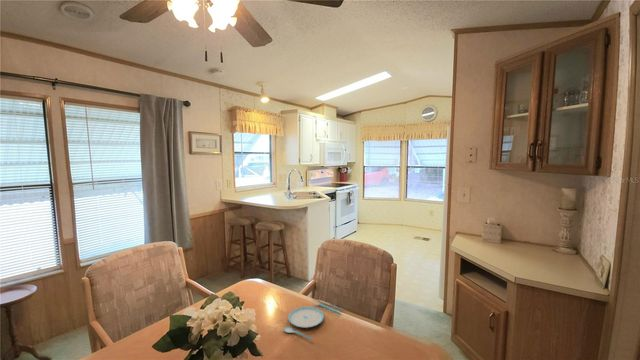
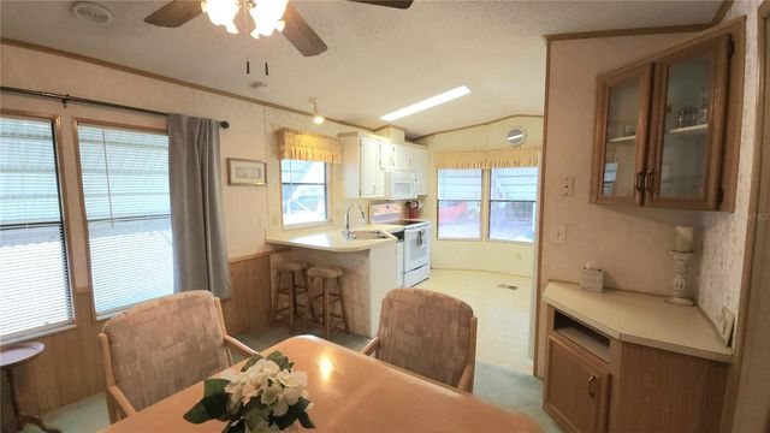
- plate (312, 317)
